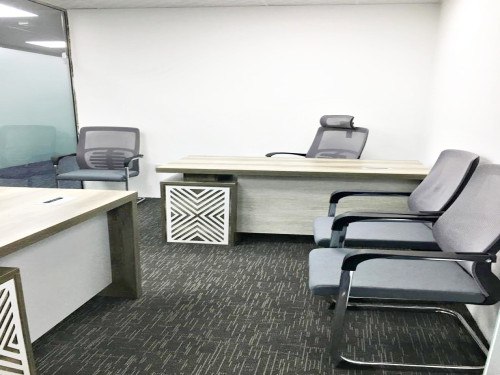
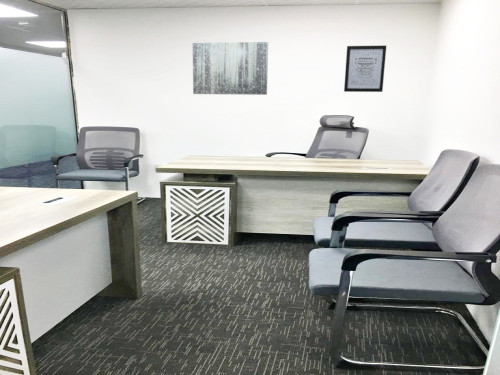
+ wall art (364, 69)
+ wall art (229, 68)
